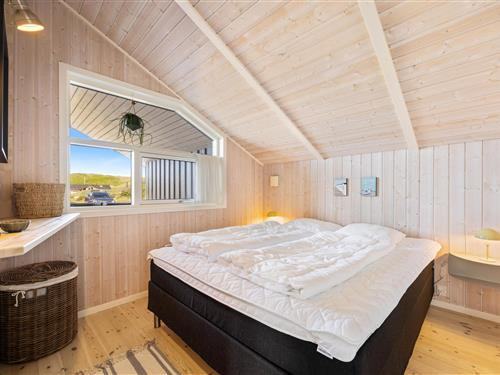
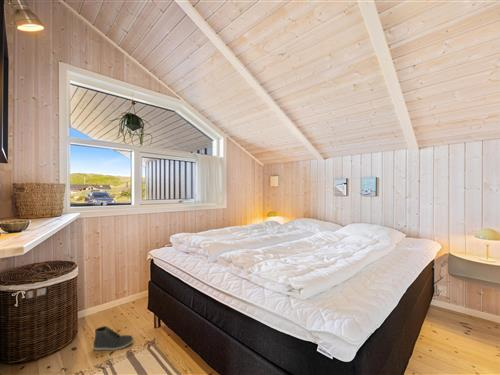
+ sneaker (113, 336)
